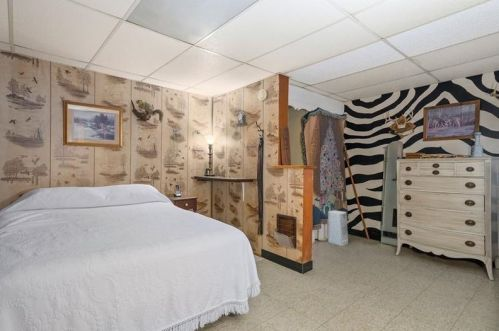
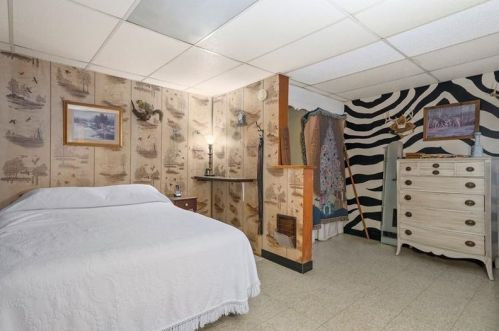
- air purifier (337, 227)
